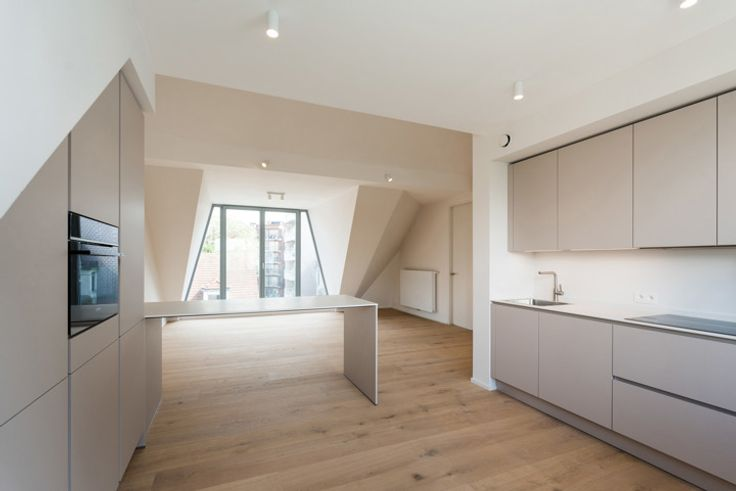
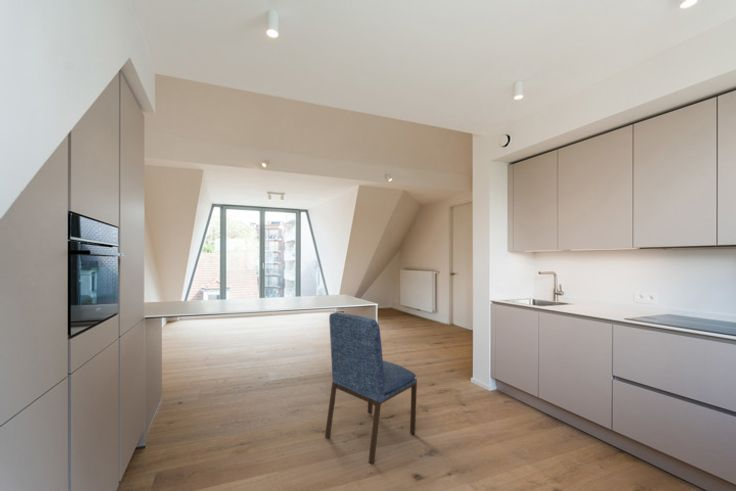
+ dining chair (371, 373)
